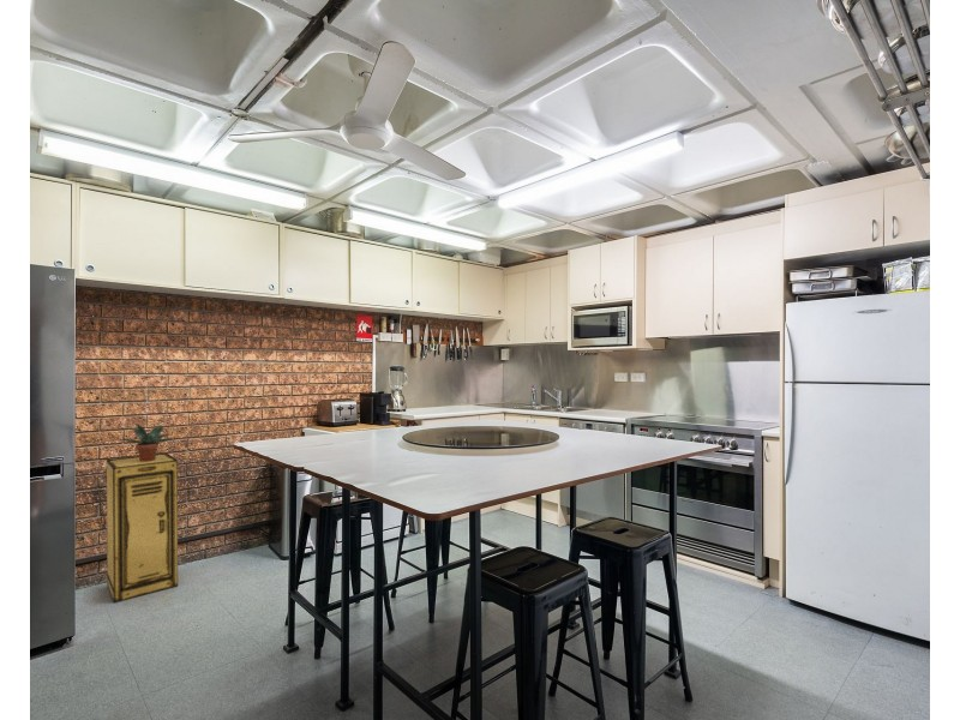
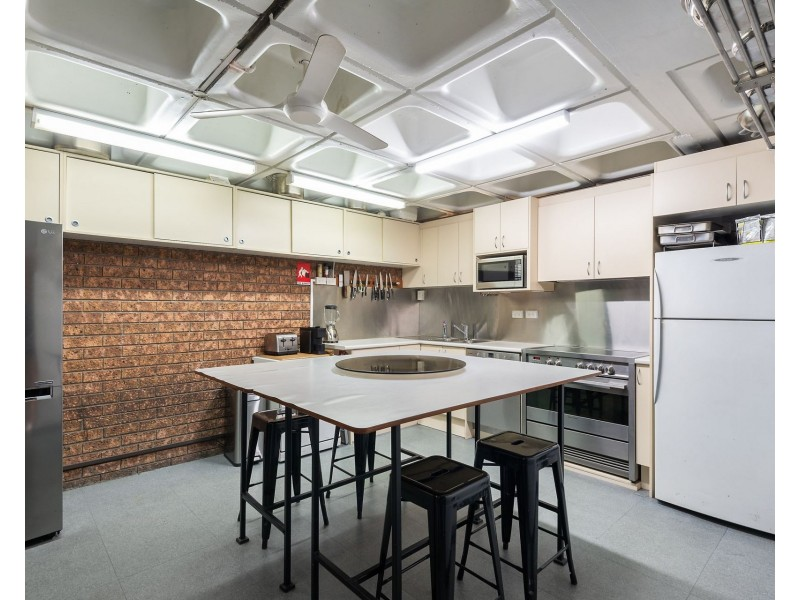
- potted plant (148, 440)
- storage cabinet (142, 522)
